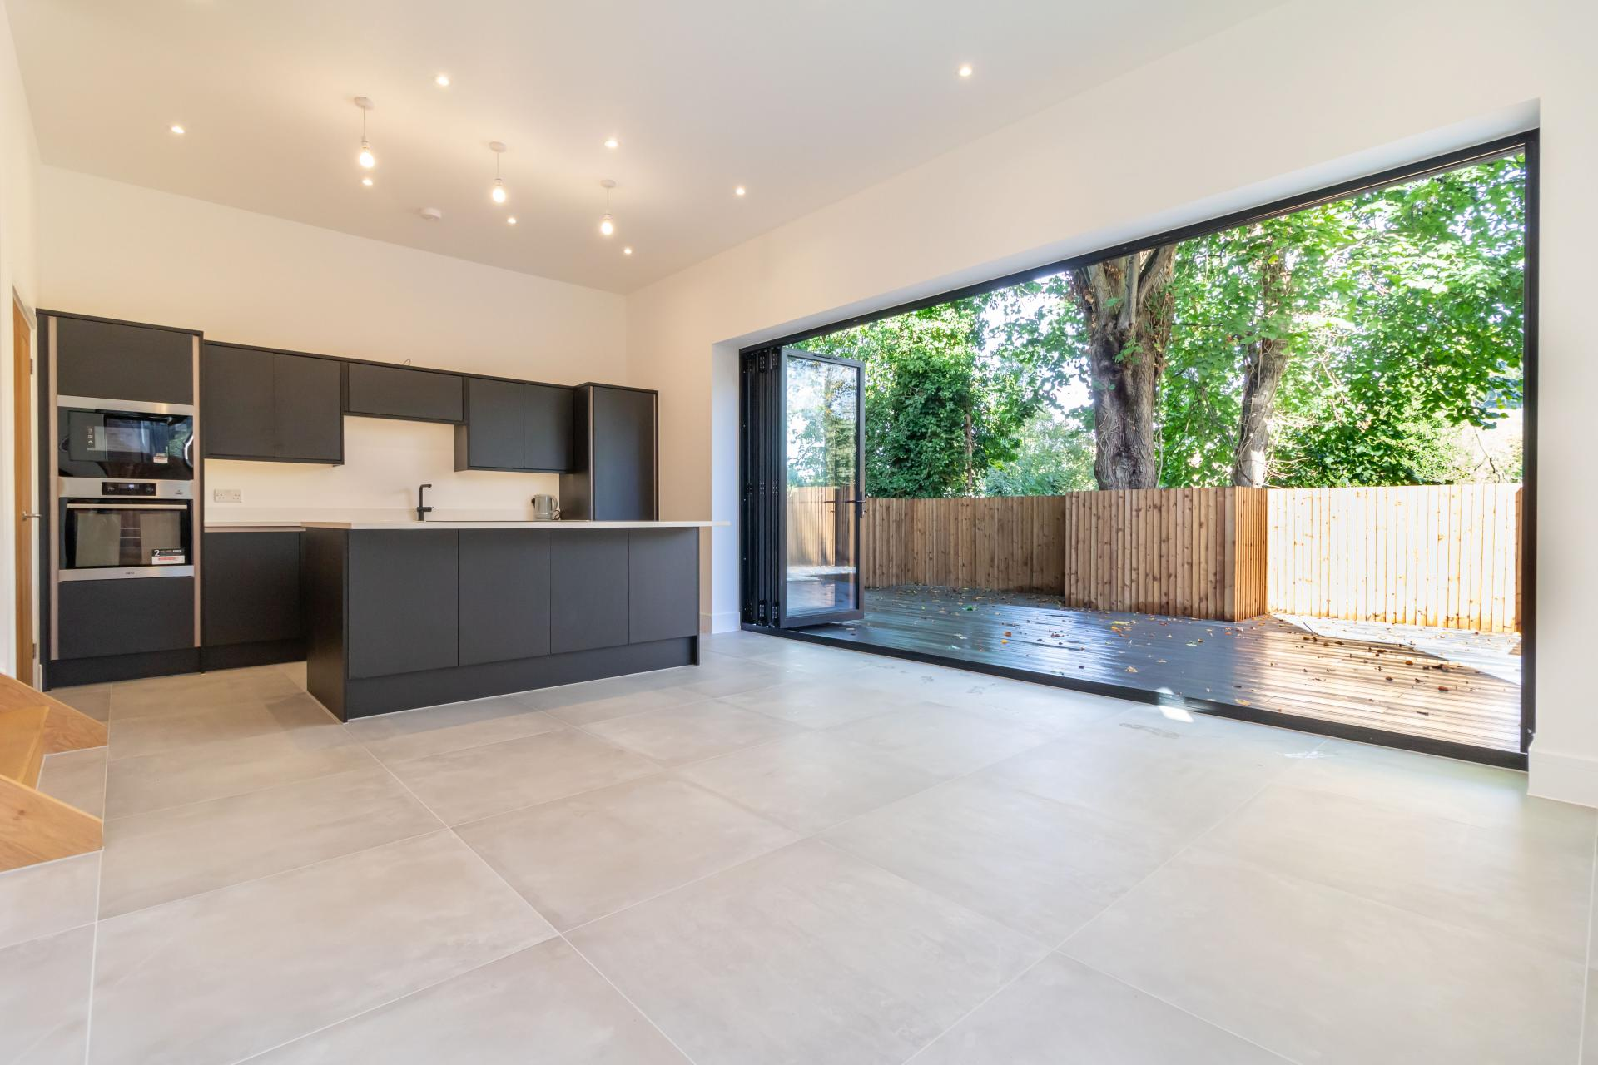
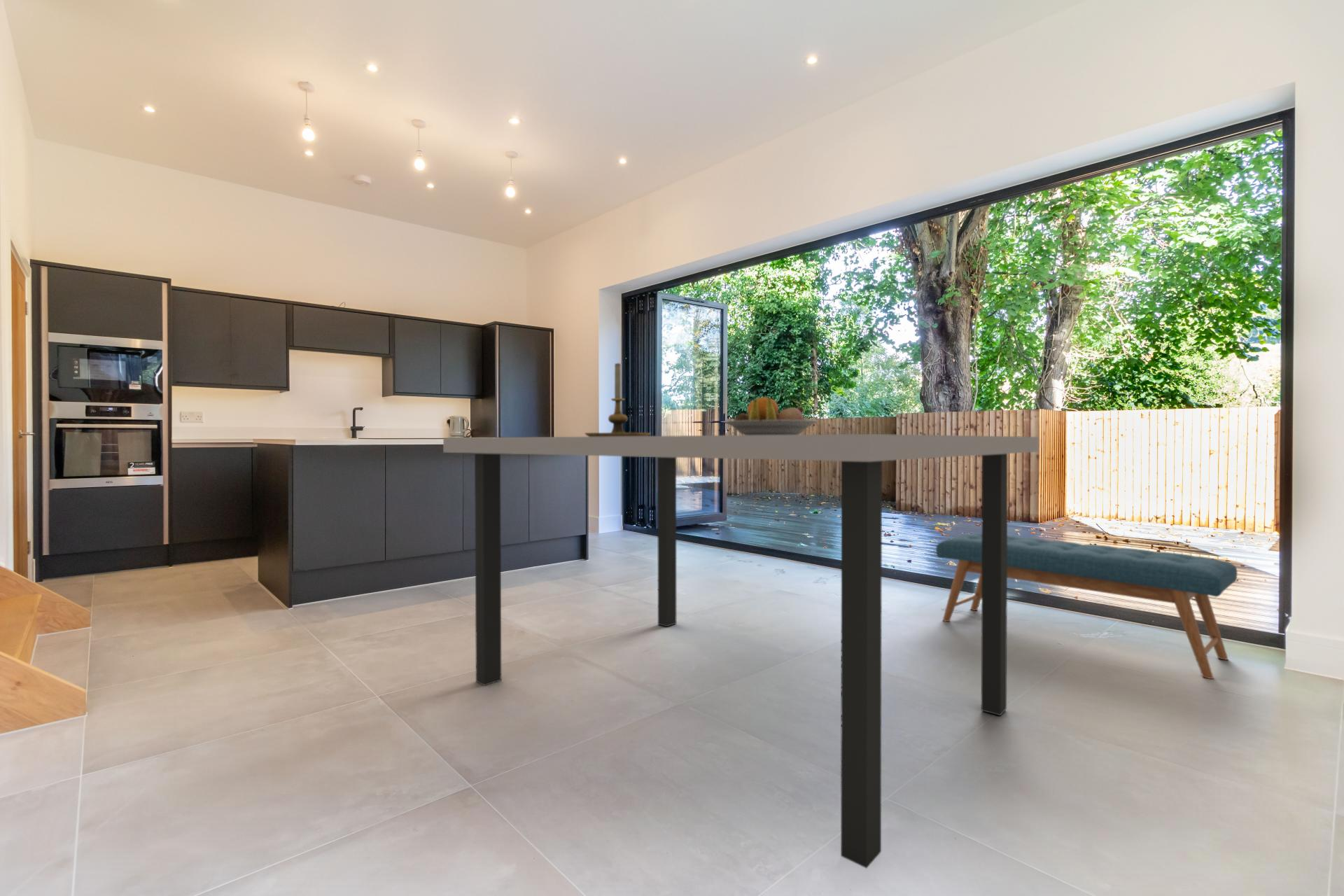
+ dining table (676, 566)
+ bench (1072, 587)
+ candle holder (617, 400)
+ fruit bowl (770, 416)
